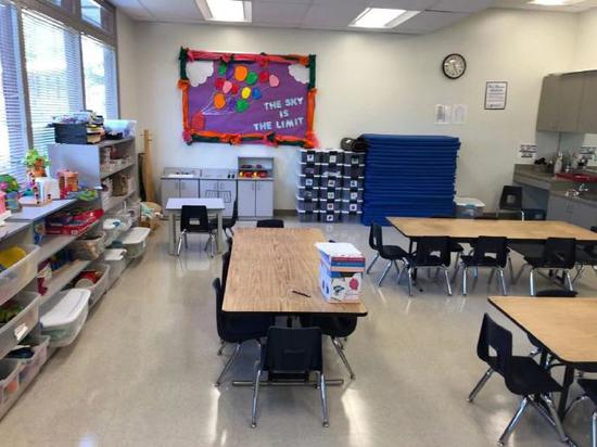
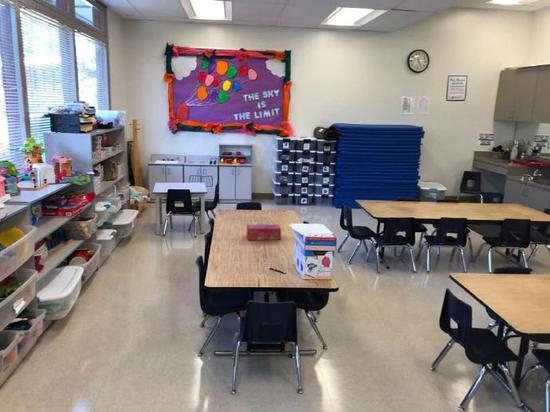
+ tissue box (263, 231)
